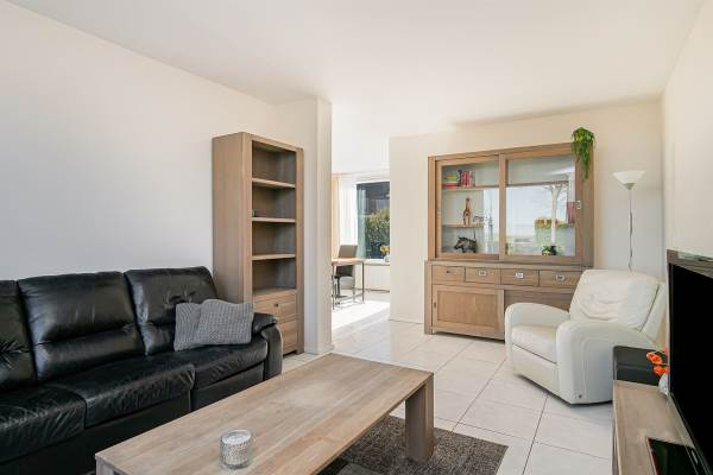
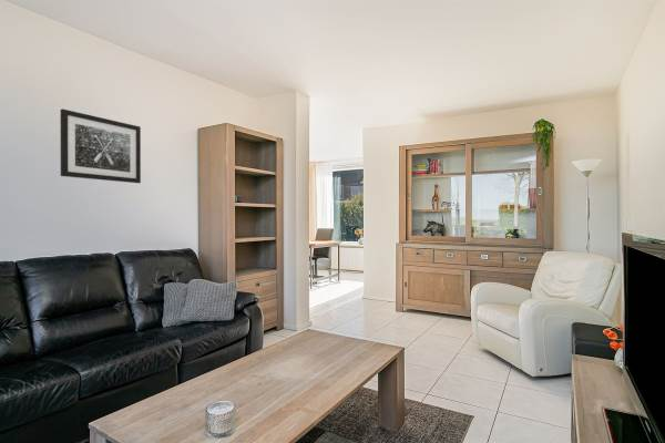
+ wall art (103, 148)
